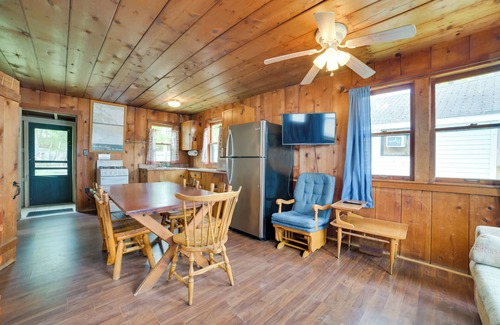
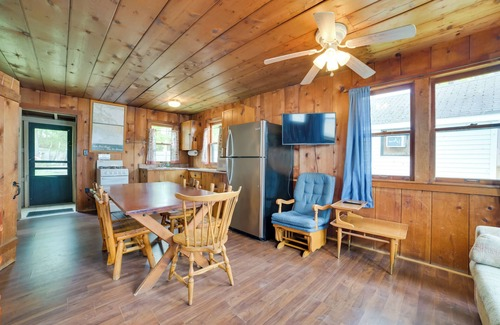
- basket (371, 241)
